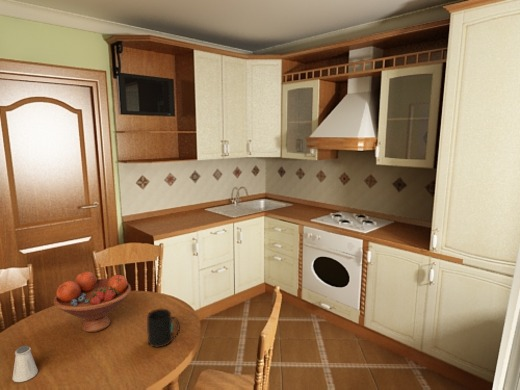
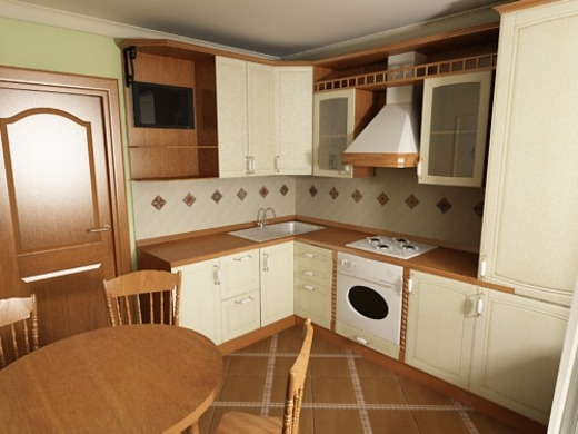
- fruit bowl (94, 302)
- saltshaker (24, 361)
- mug (164, 328)
